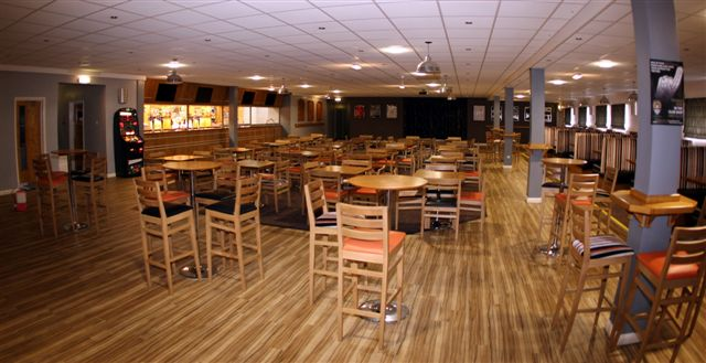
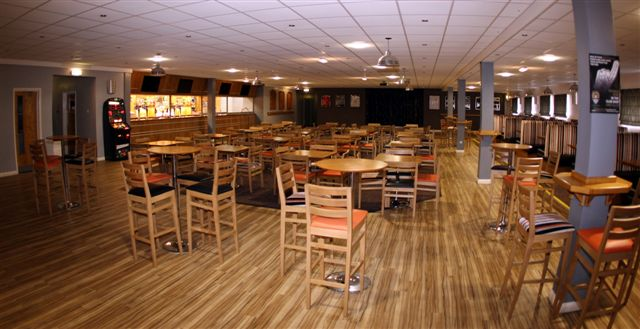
- fire extinguisher (20, 195)
